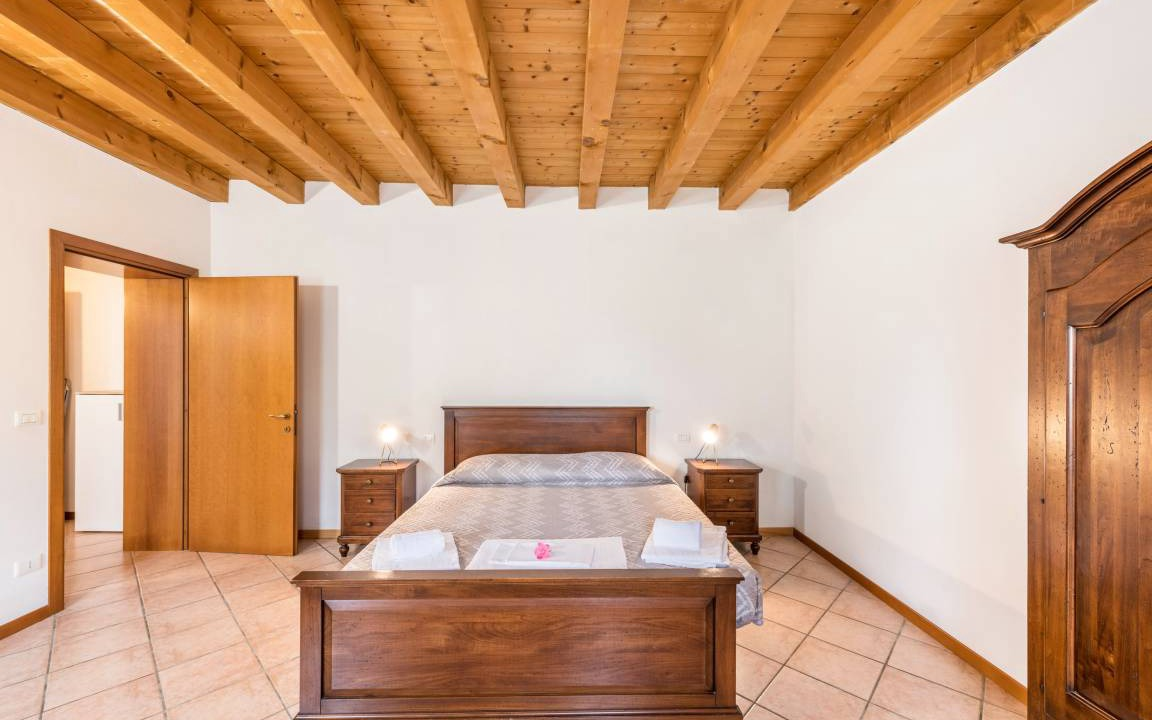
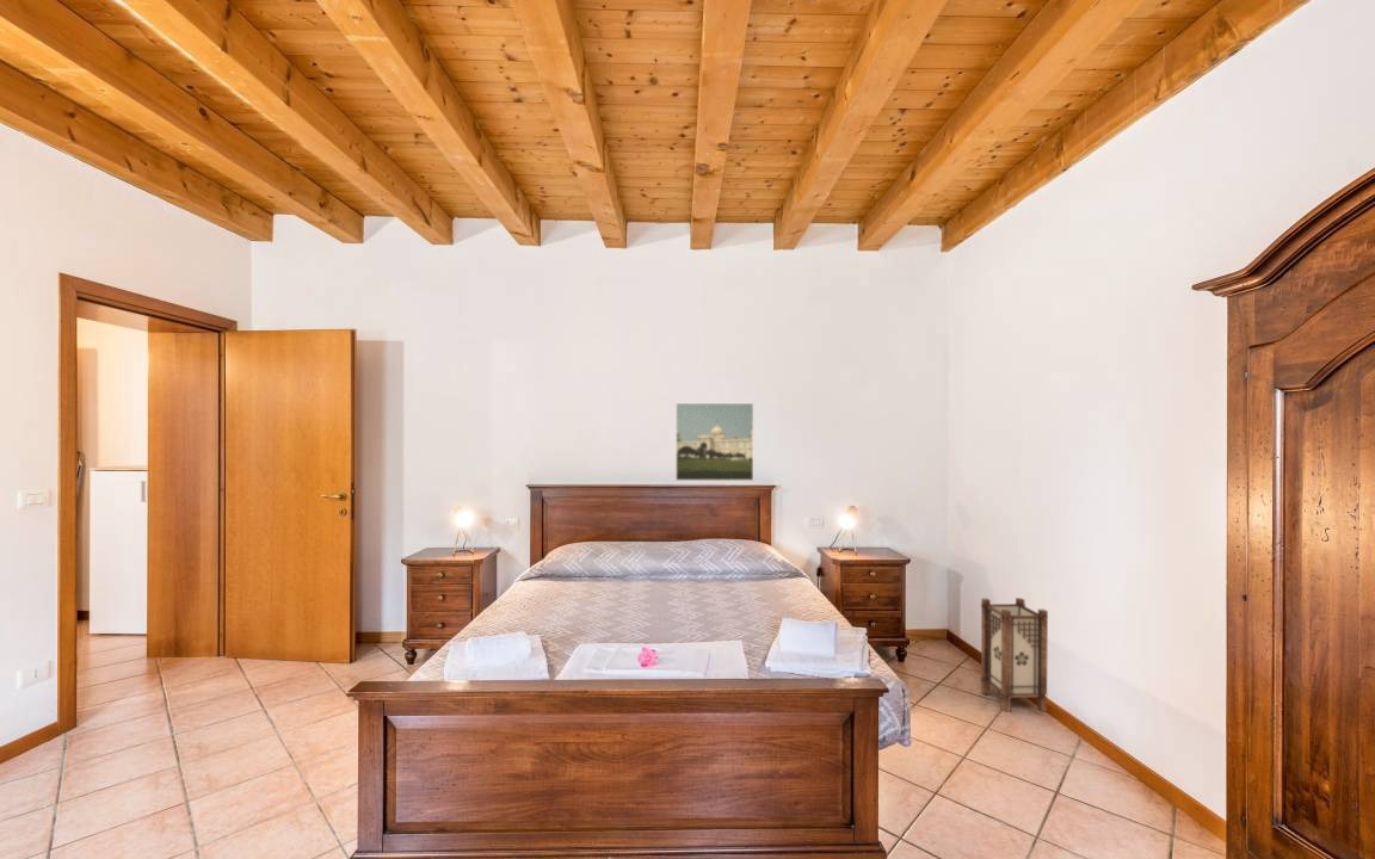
+ lantern (1012, 653)
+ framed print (714, 441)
